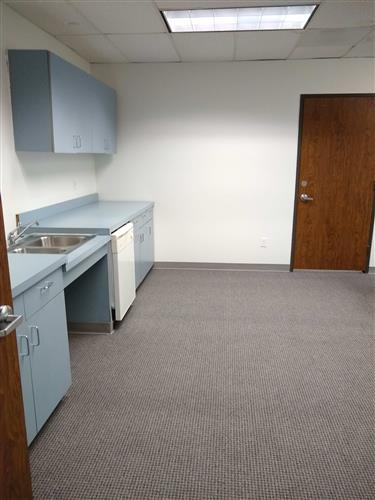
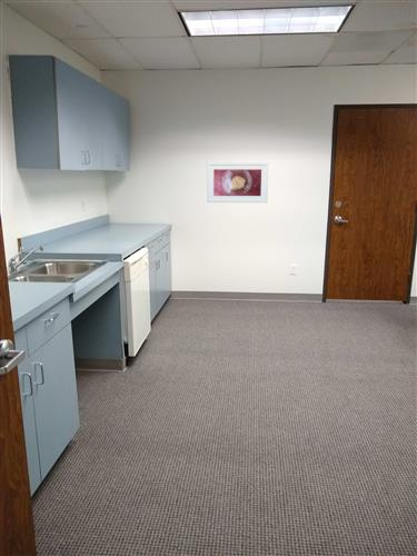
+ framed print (237, 182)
